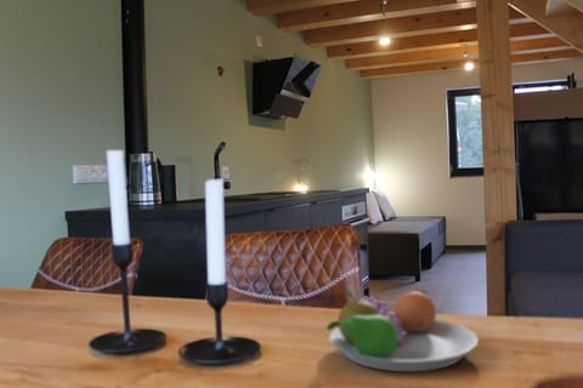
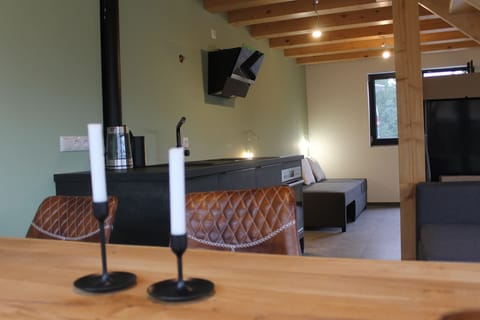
- fruit bowl (395, 321)
